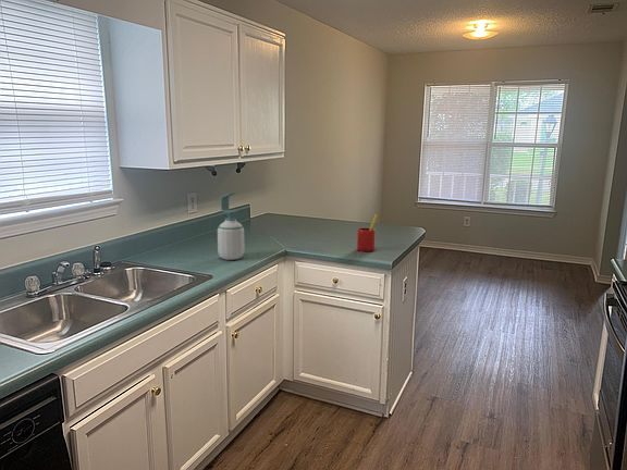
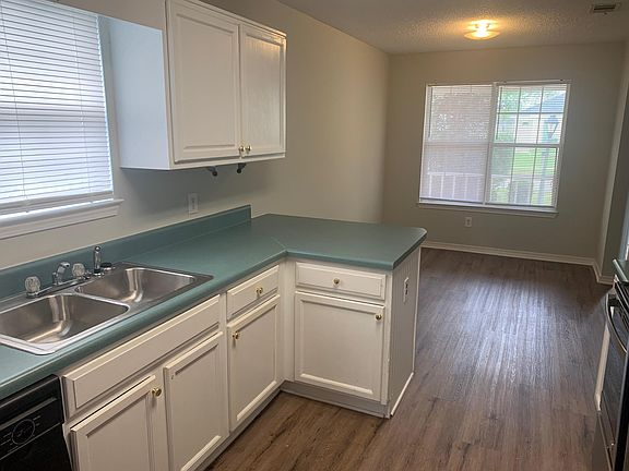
- soap bottle (230, 225)
- straw (368, 232)
